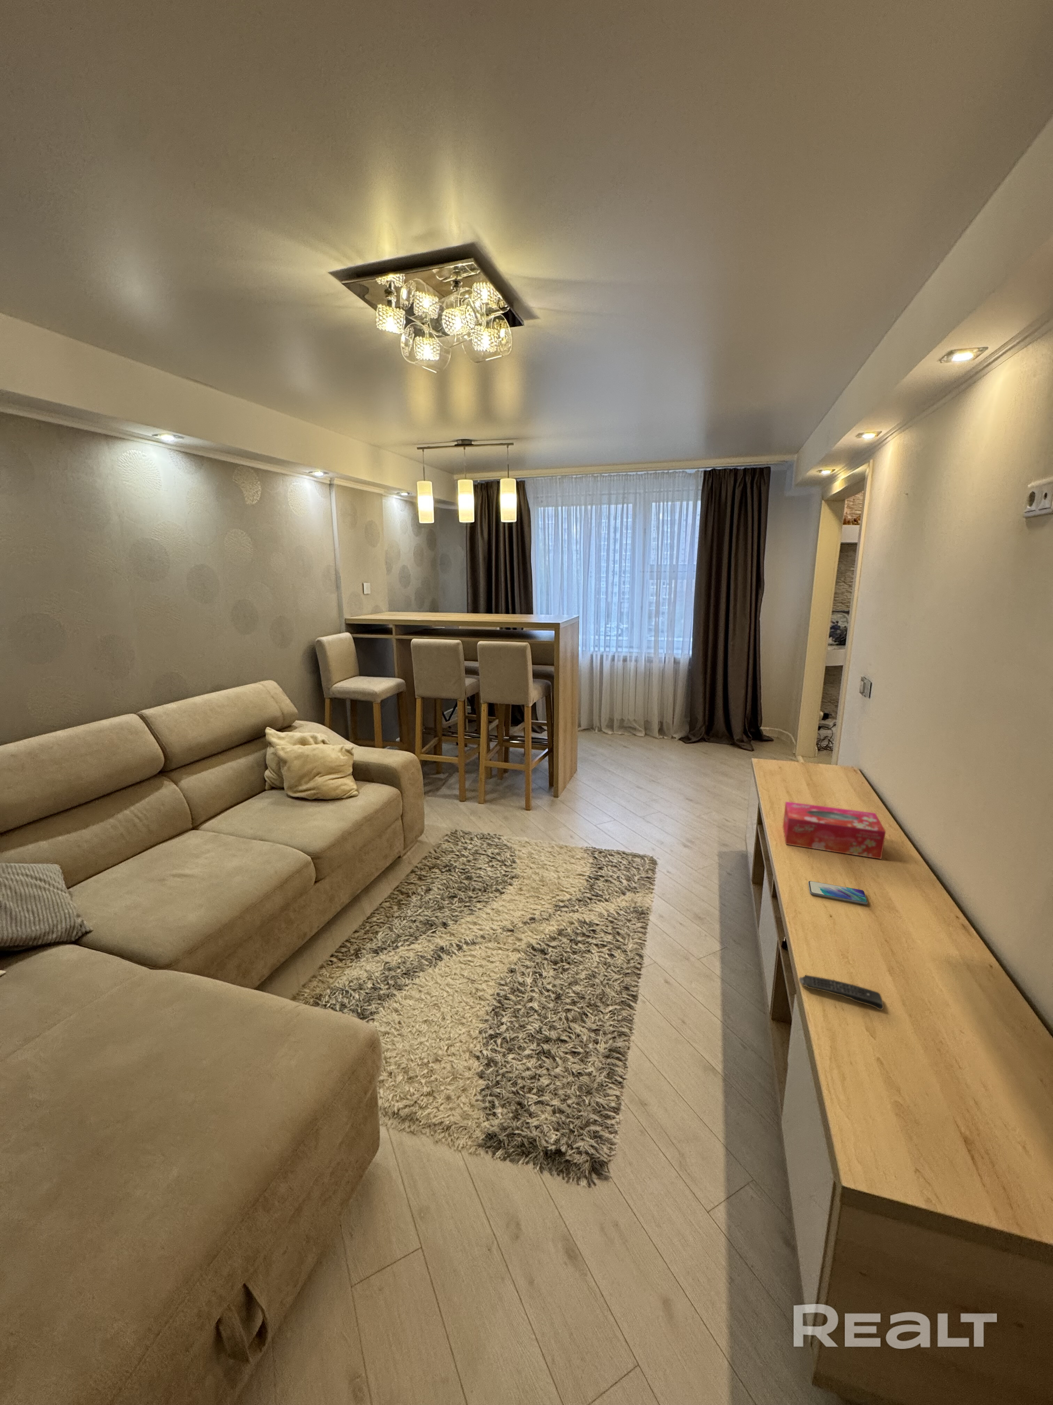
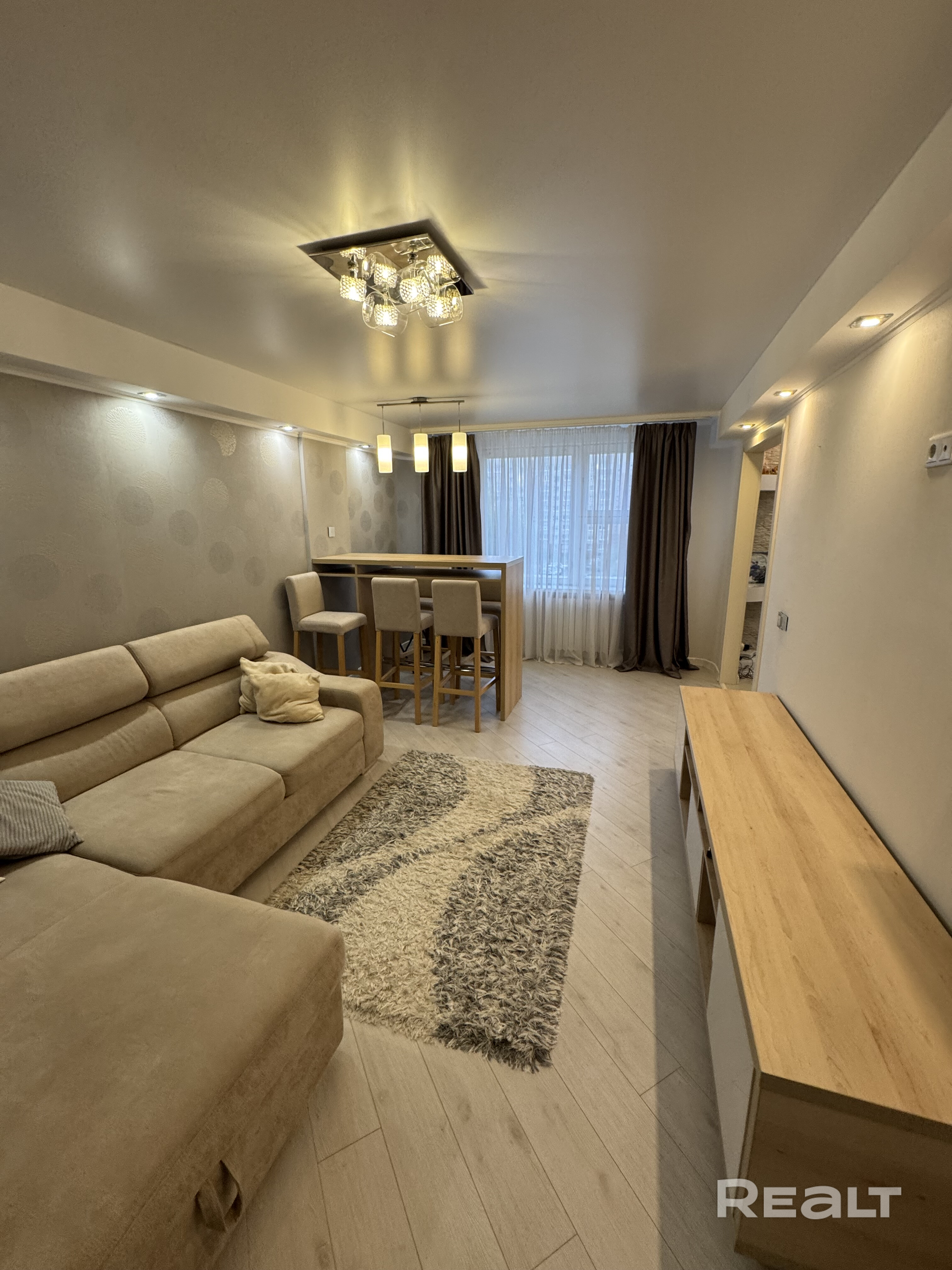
- smartphone (836, 893)
- tissue box (831, 829)
- remote control (840, 990)
